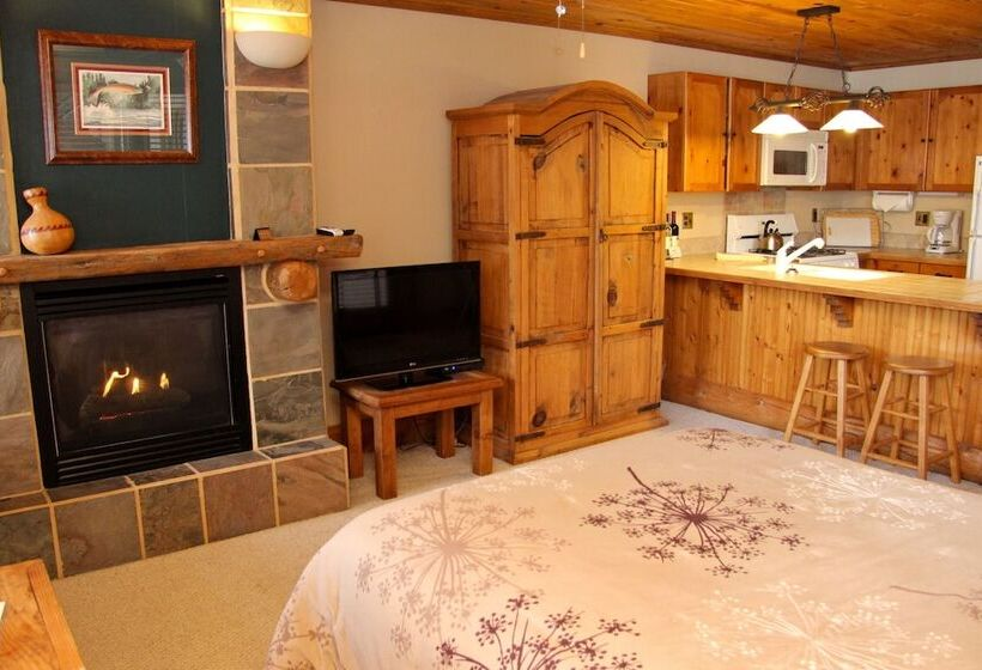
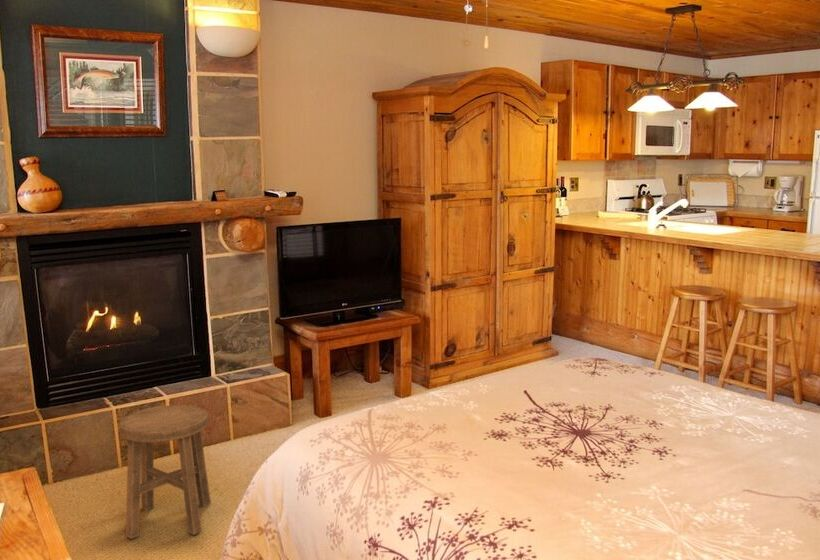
+ stool (165, 472)
